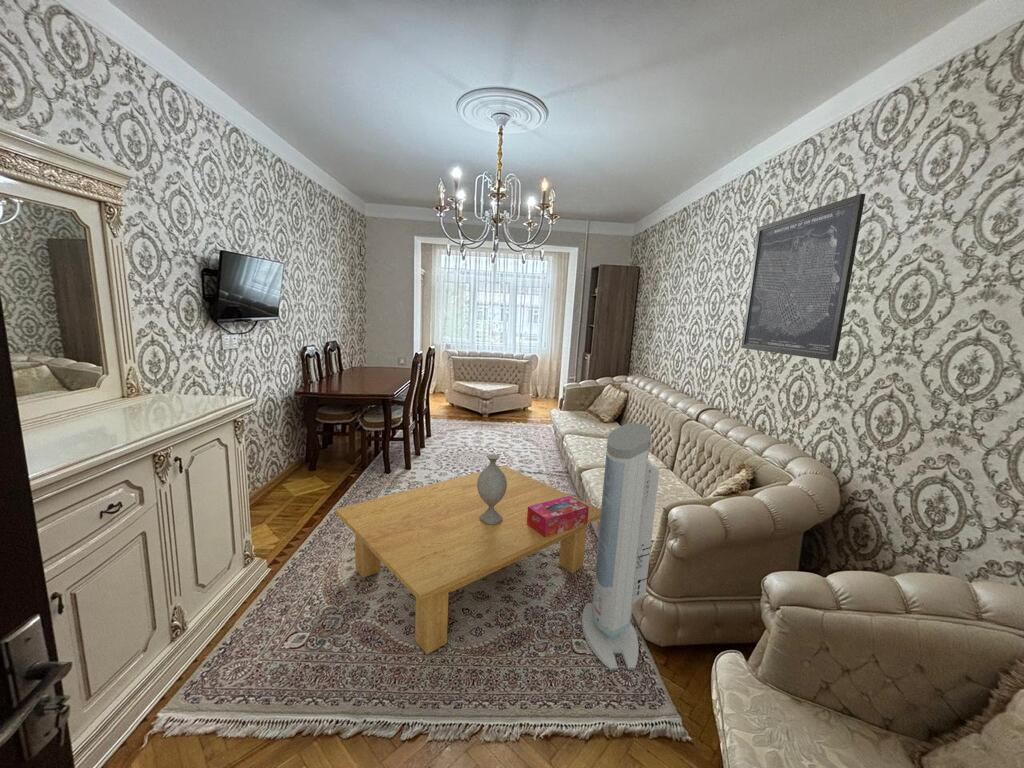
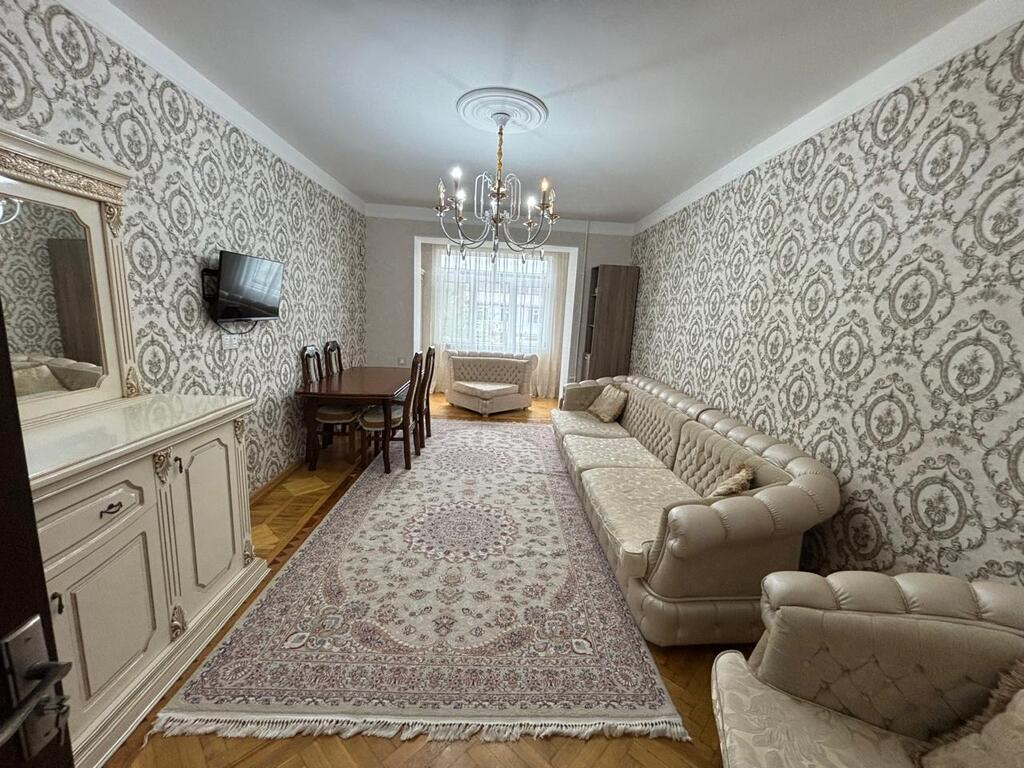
- coffee table (473, 539)
- decorative vase (491, 487)
- tissue box (557, 515)
- air purifier (619, 534)
- wall art (791, 285)
